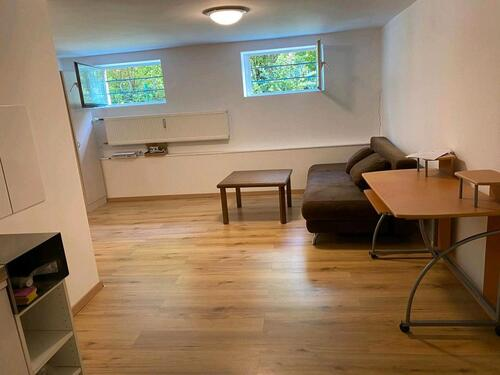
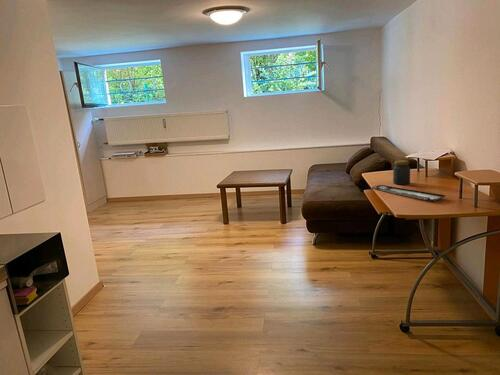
+ jar (401, 172)
+ keyboard (404, 191)
